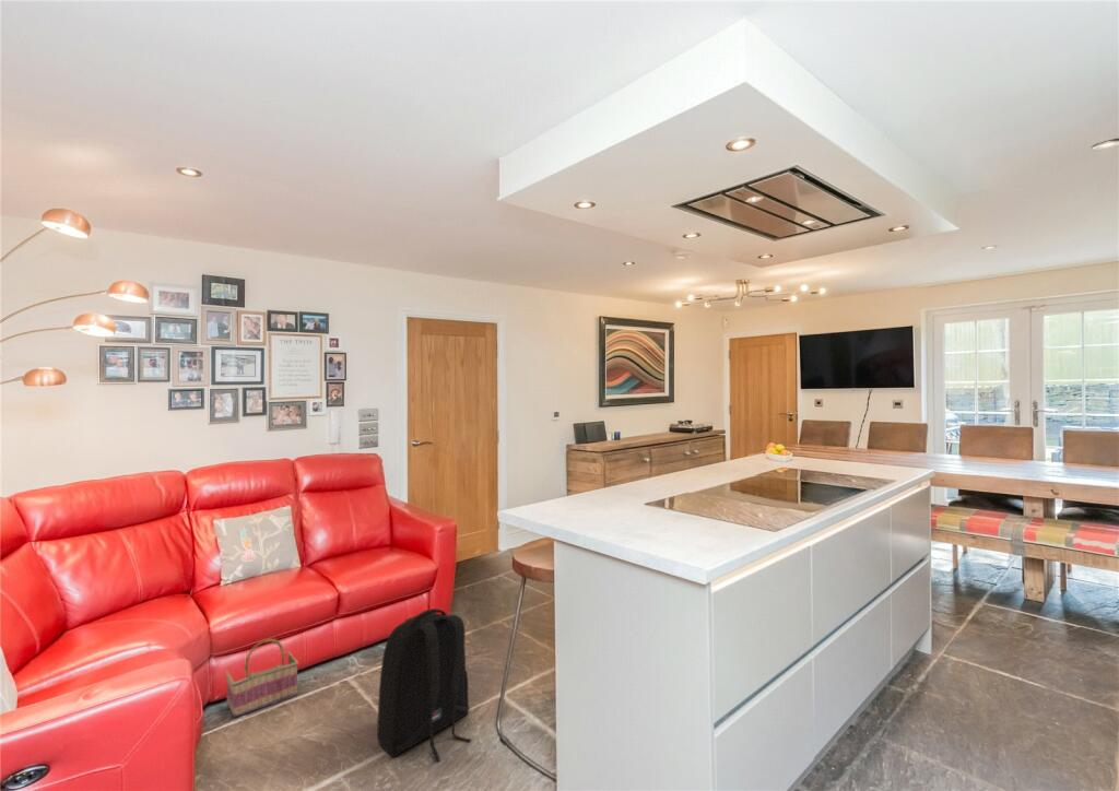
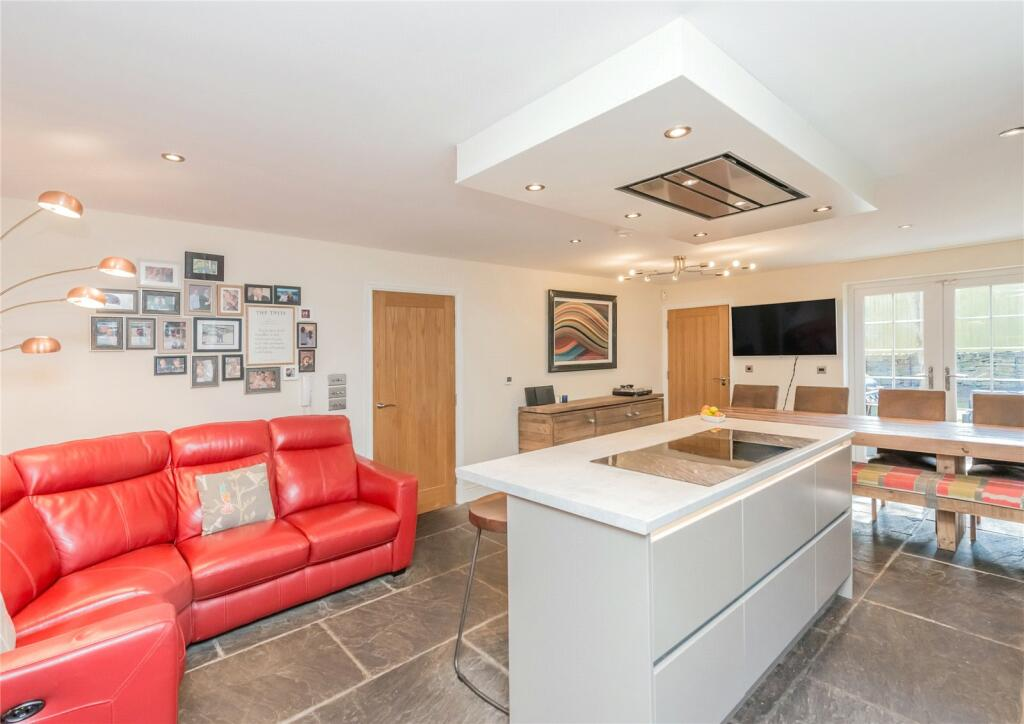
- basket (264, 670)
- backpack (431, 671)
